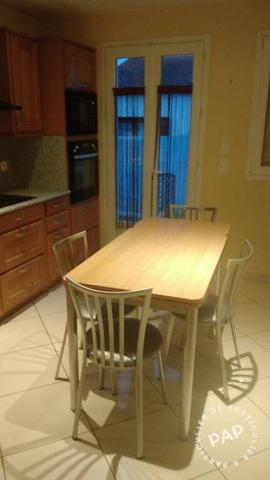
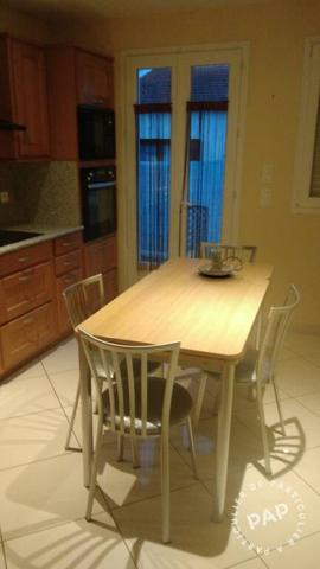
+ candle holder (219, 262)
